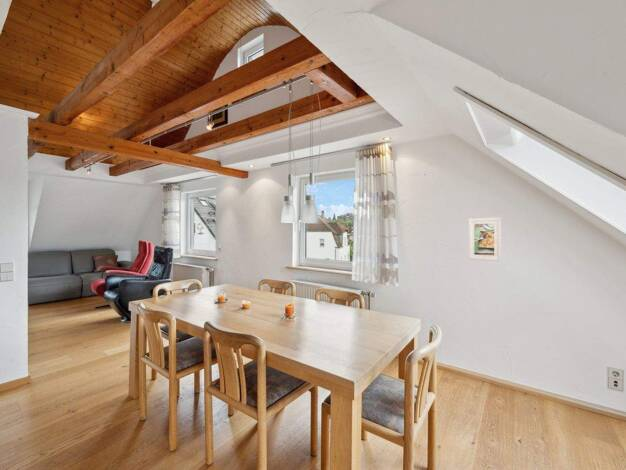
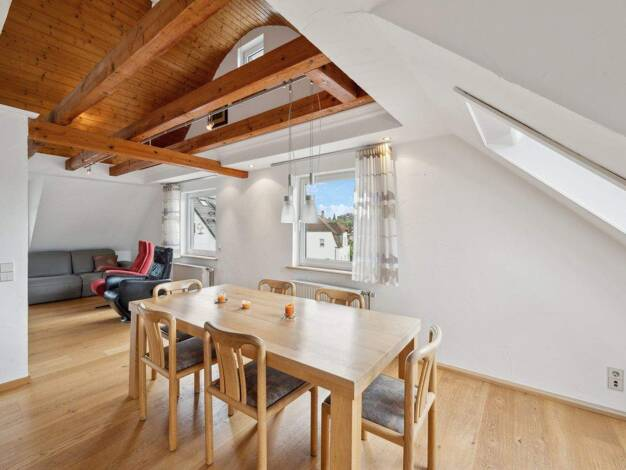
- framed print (484, 239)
